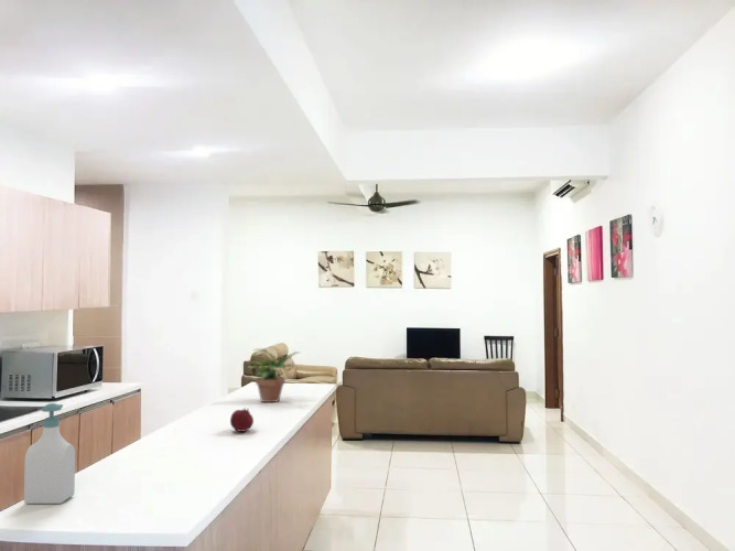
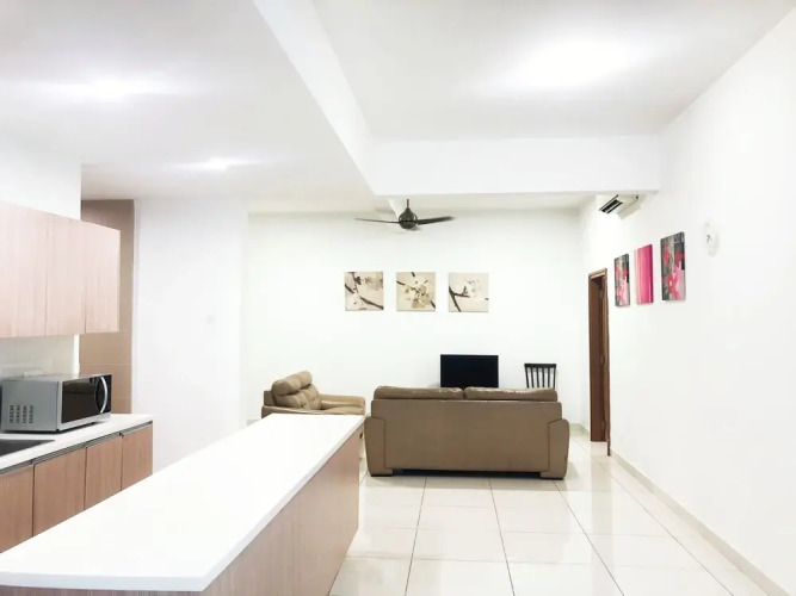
- soap bottle (52, 450)
- fruit (241, 419)
- potted plant (274, 374)
